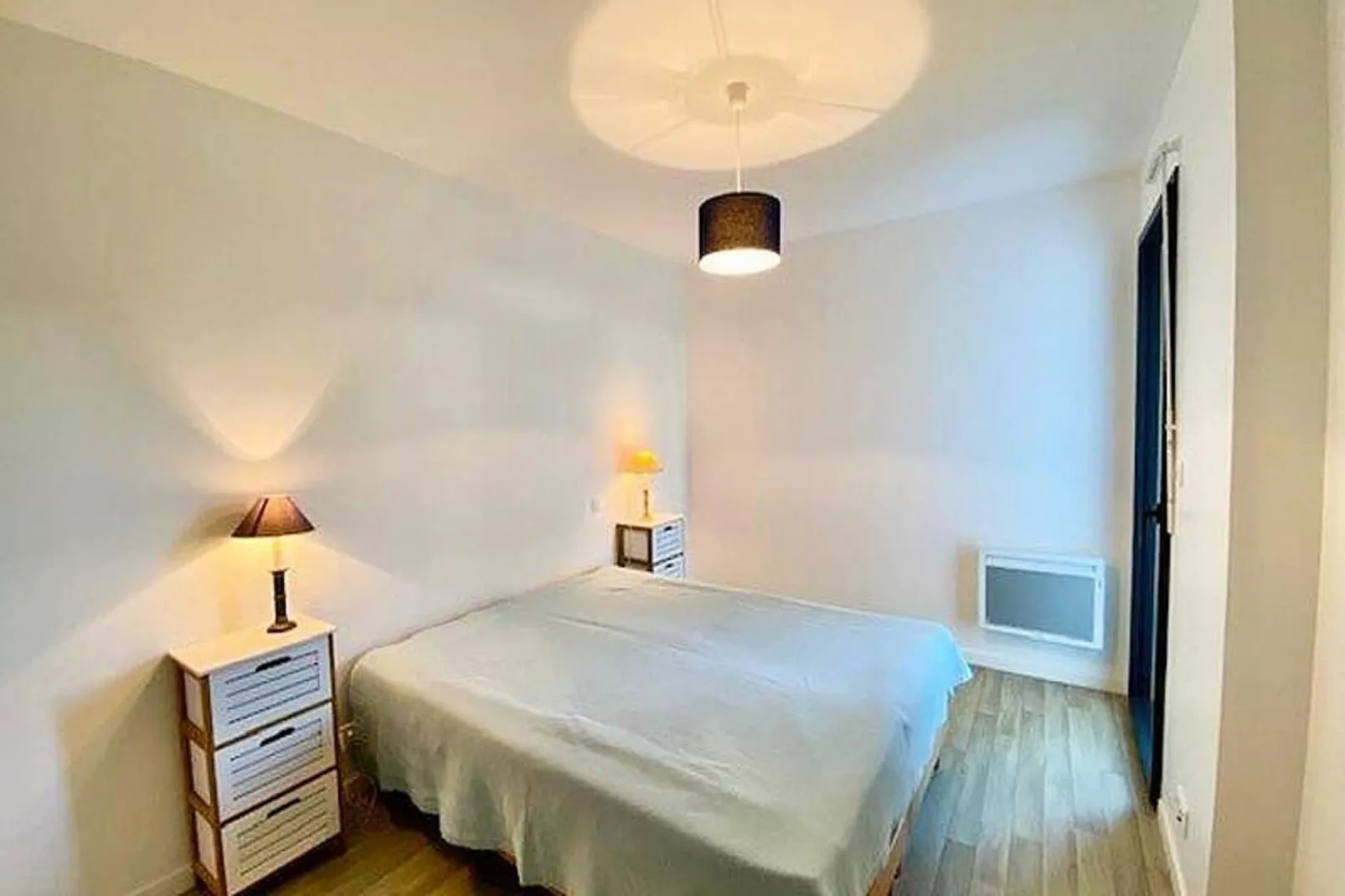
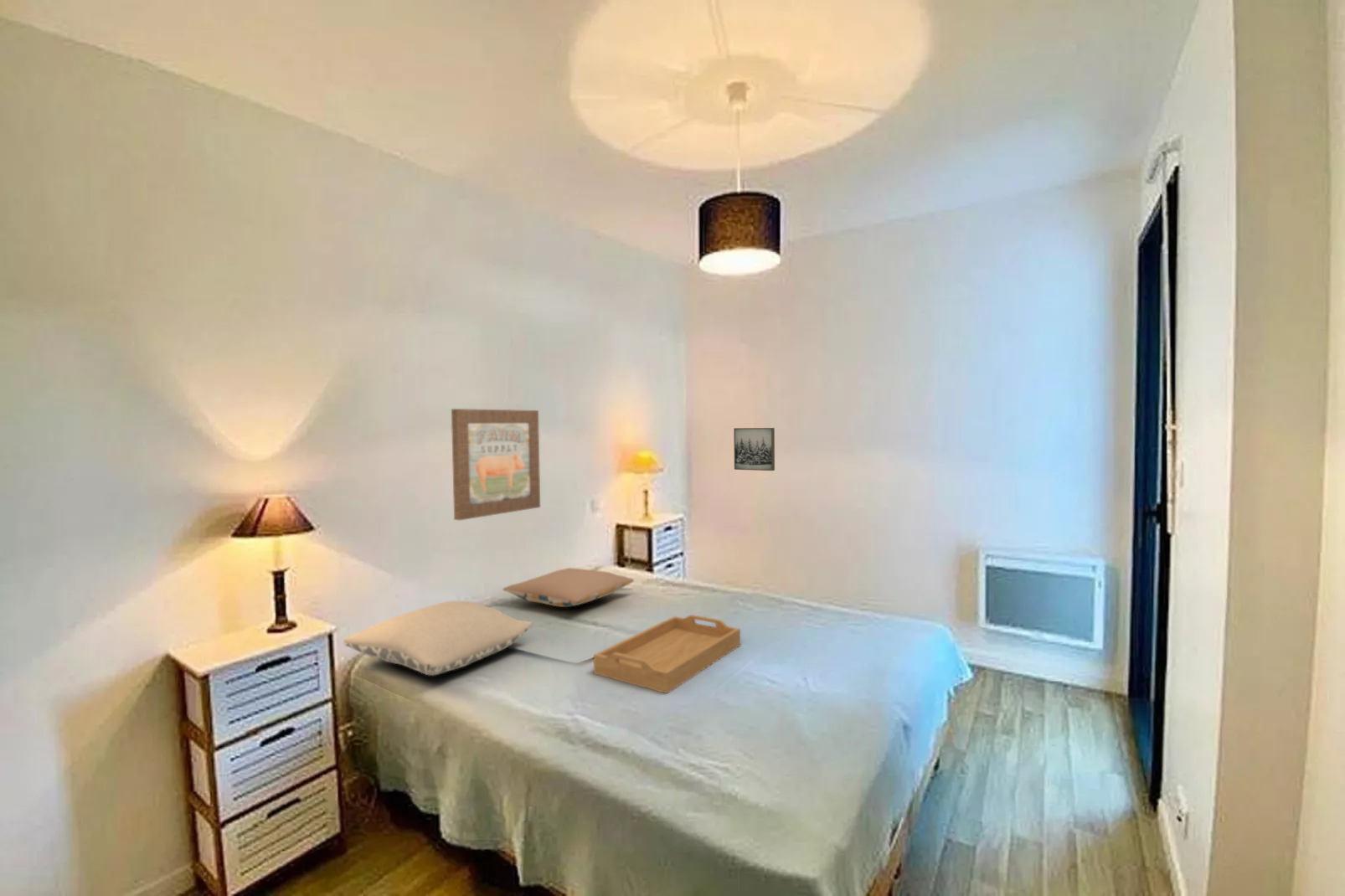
+ pillow (570, 586)
+ pillow (441, 633)
+ serving tray (671, 646)
+ wall art (498, 461)
+ wall art (754, 449)
